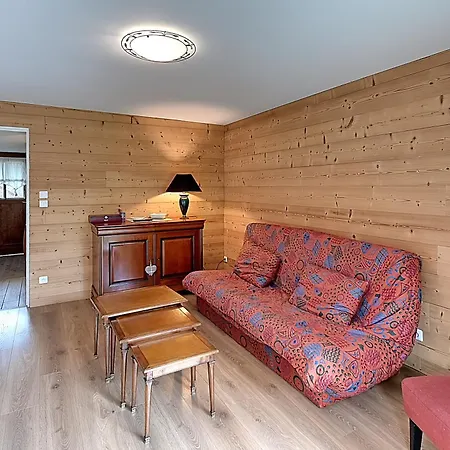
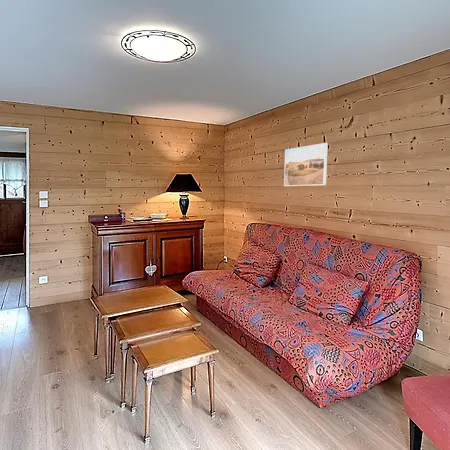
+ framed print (304, 166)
